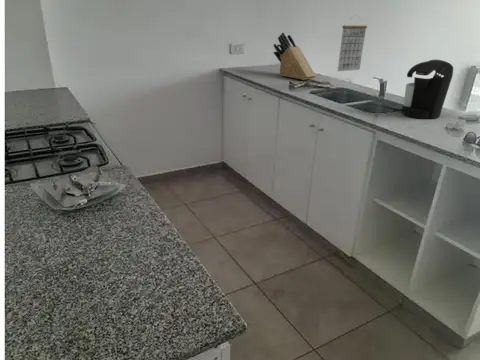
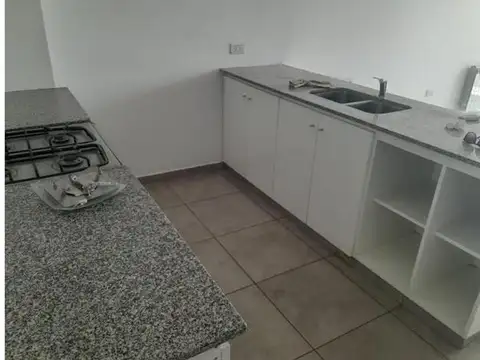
- knife block (294, 55)
- calendar (352, 43)
- coffee maker (425, 88)
